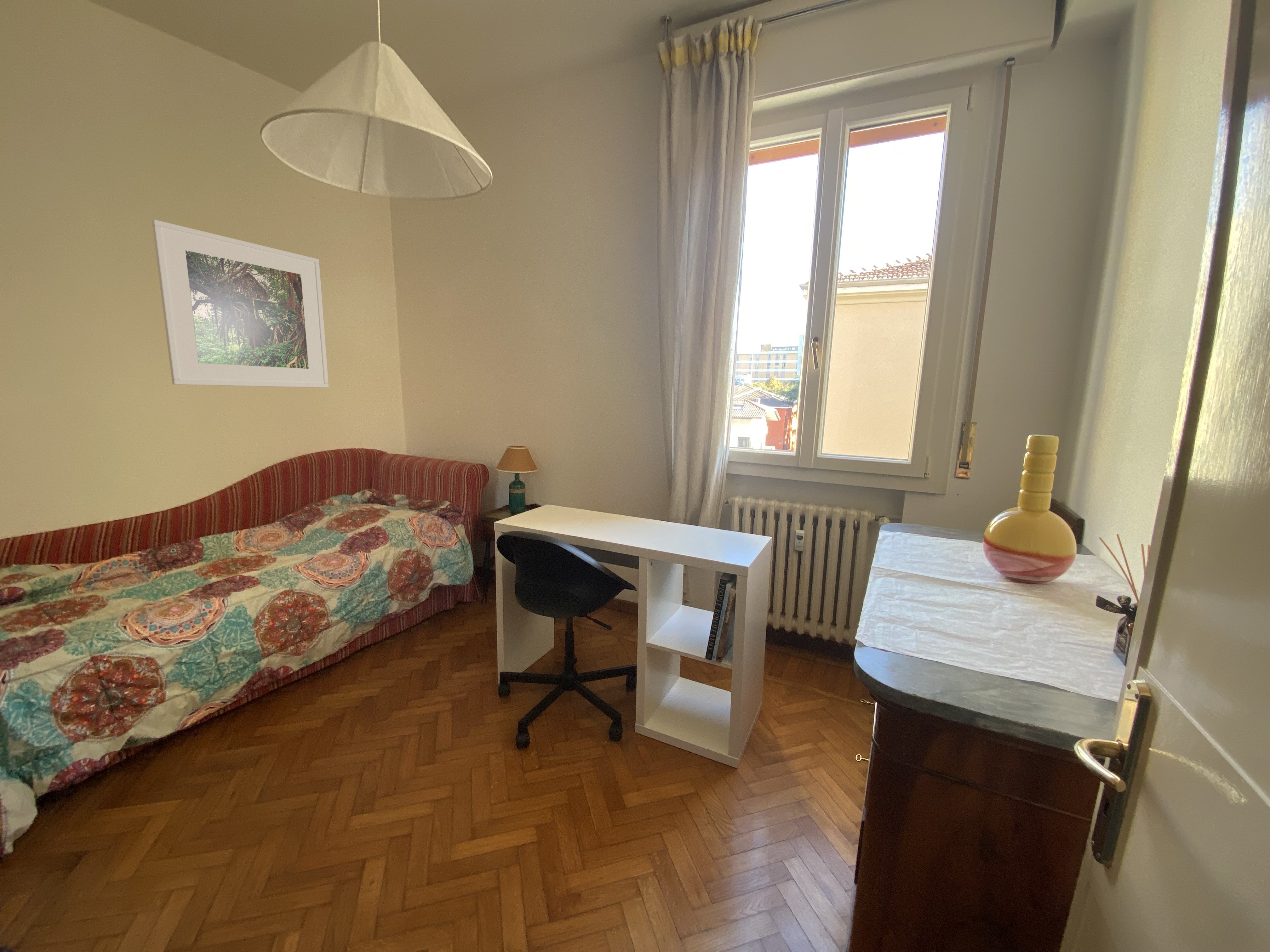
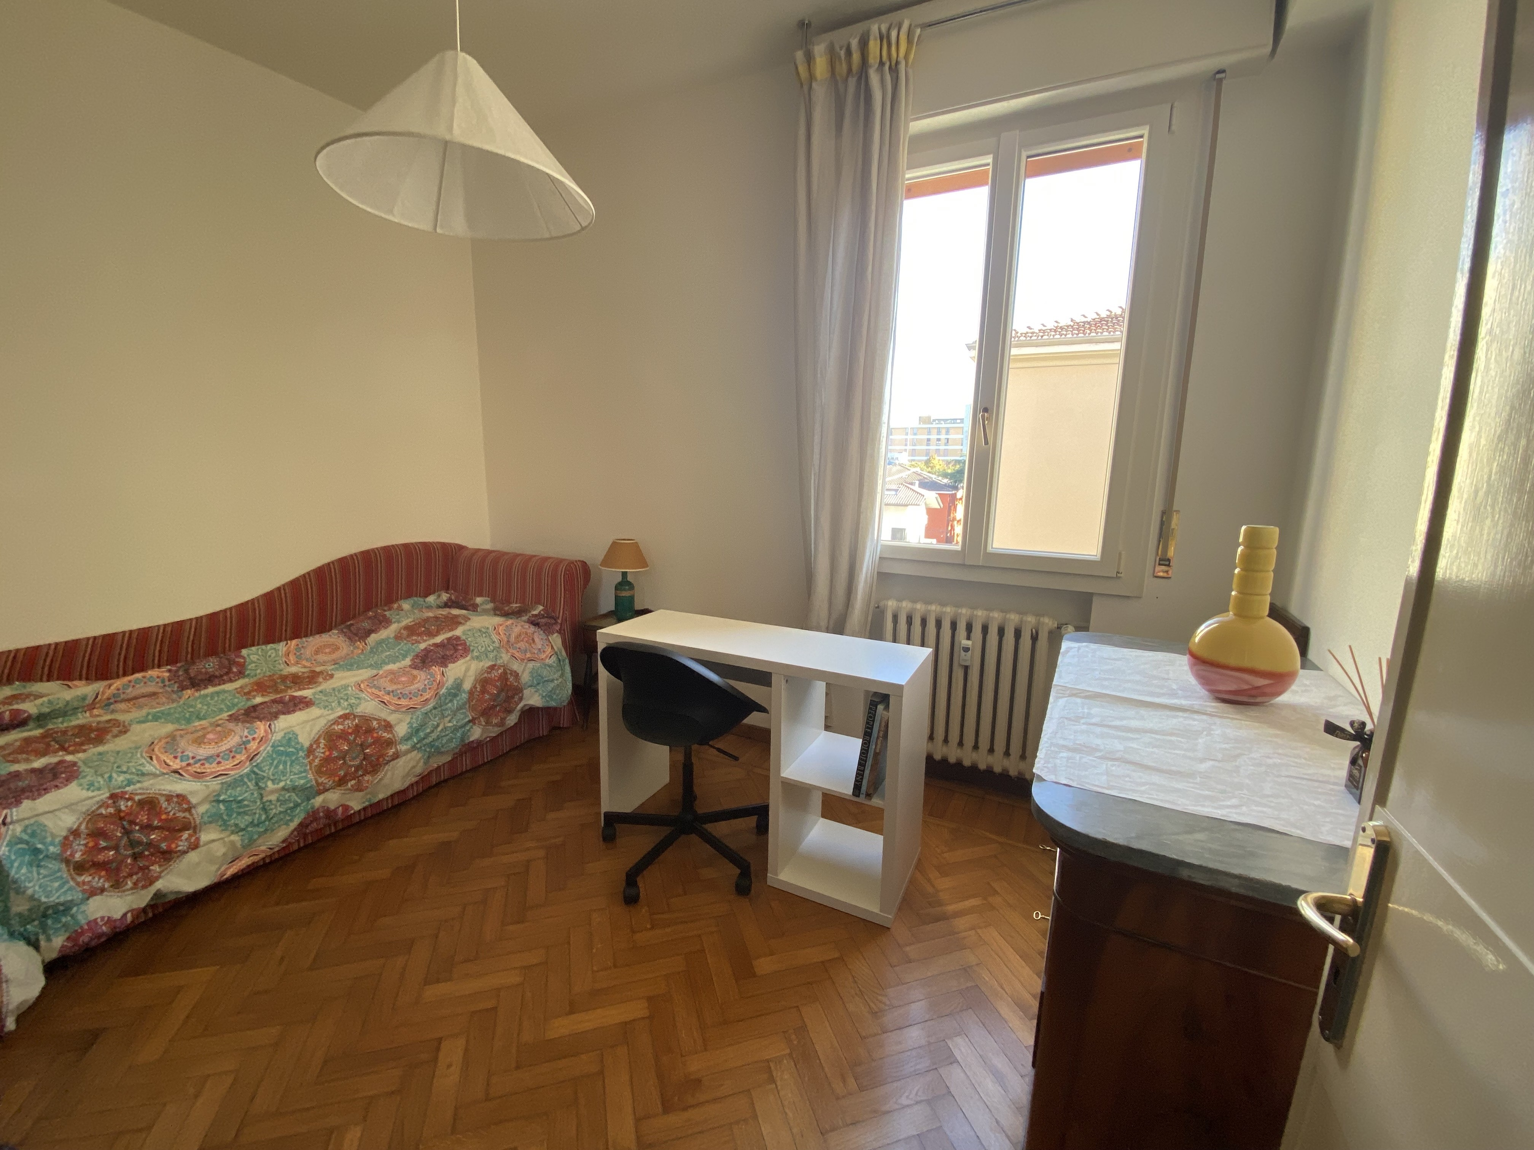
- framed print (253, 315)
